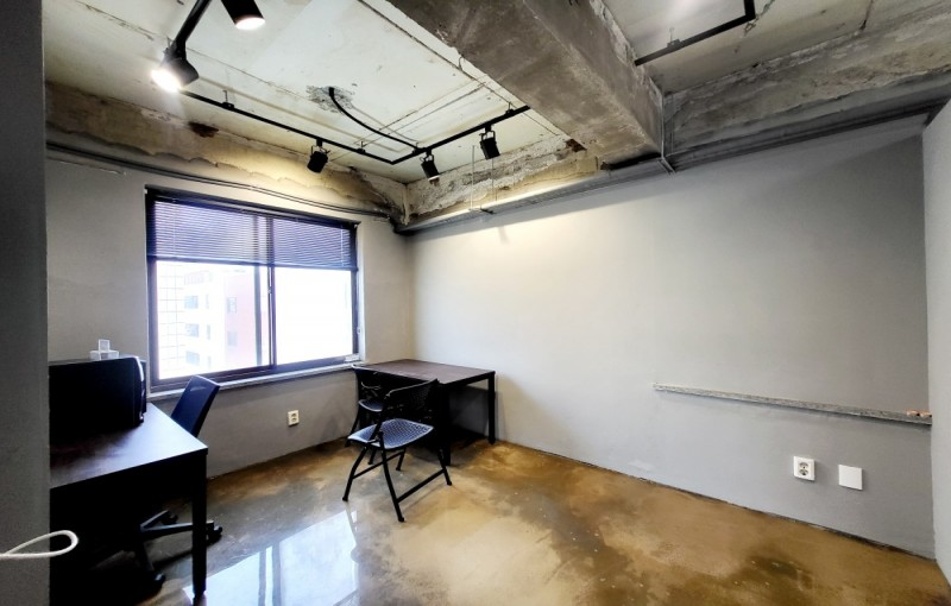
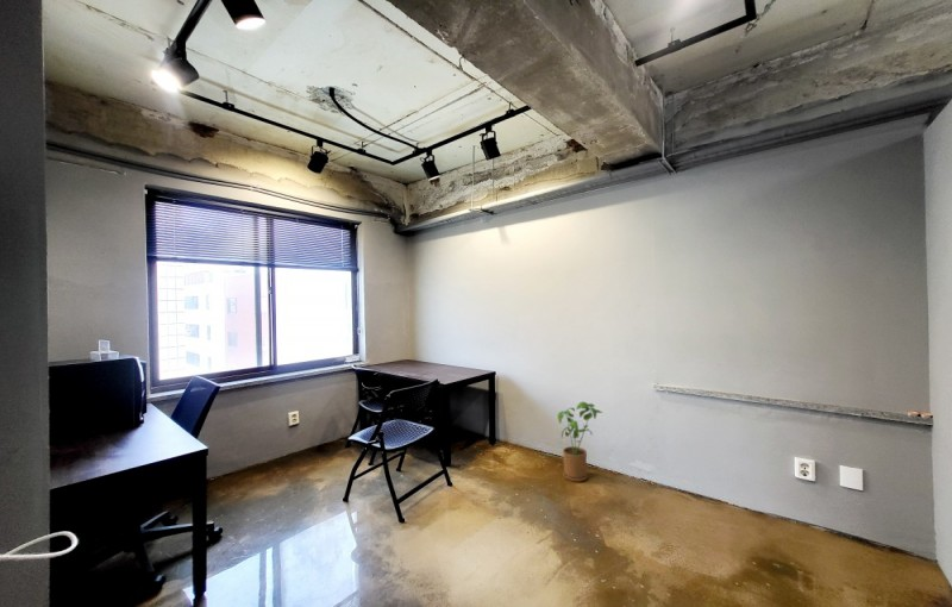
+ house plant (575, 438)
